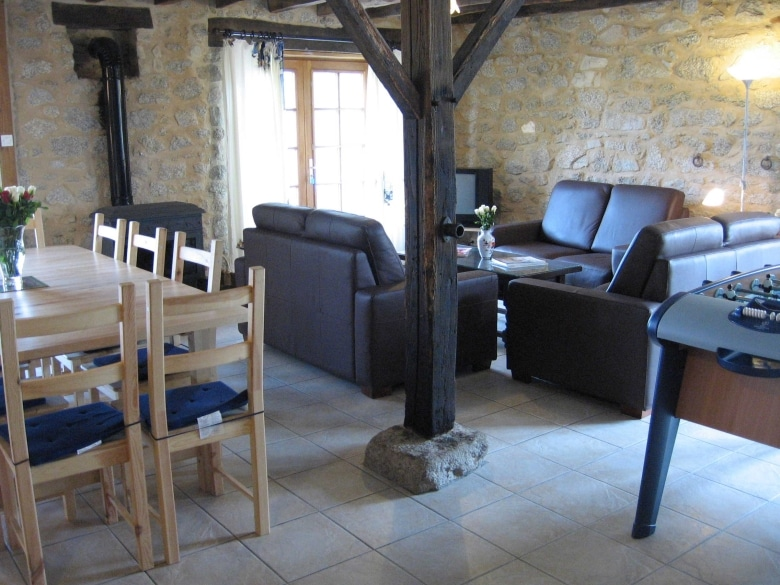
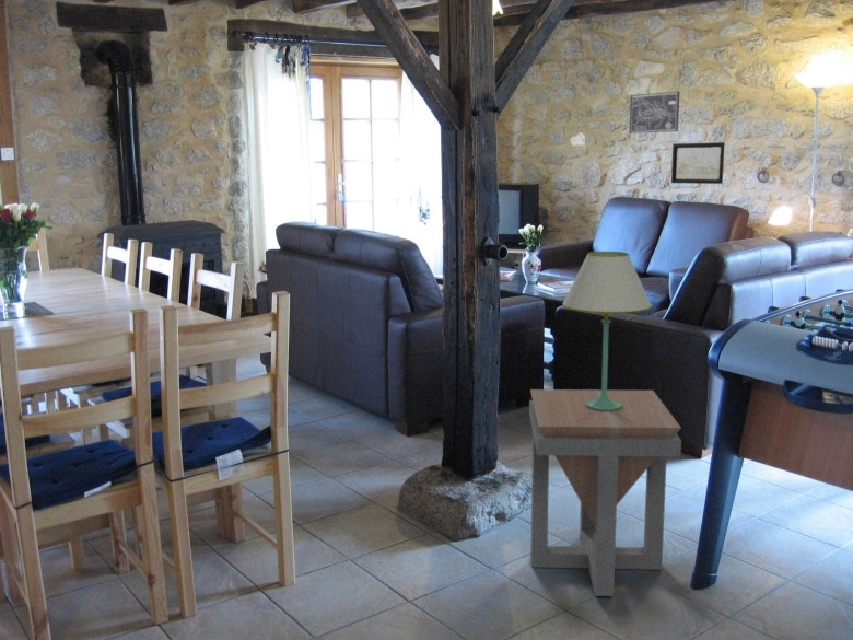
+ side table (597, 487)
+ table lamp (606, 329)
+ wall art (653, 113)
+ wall art (697, 163)
